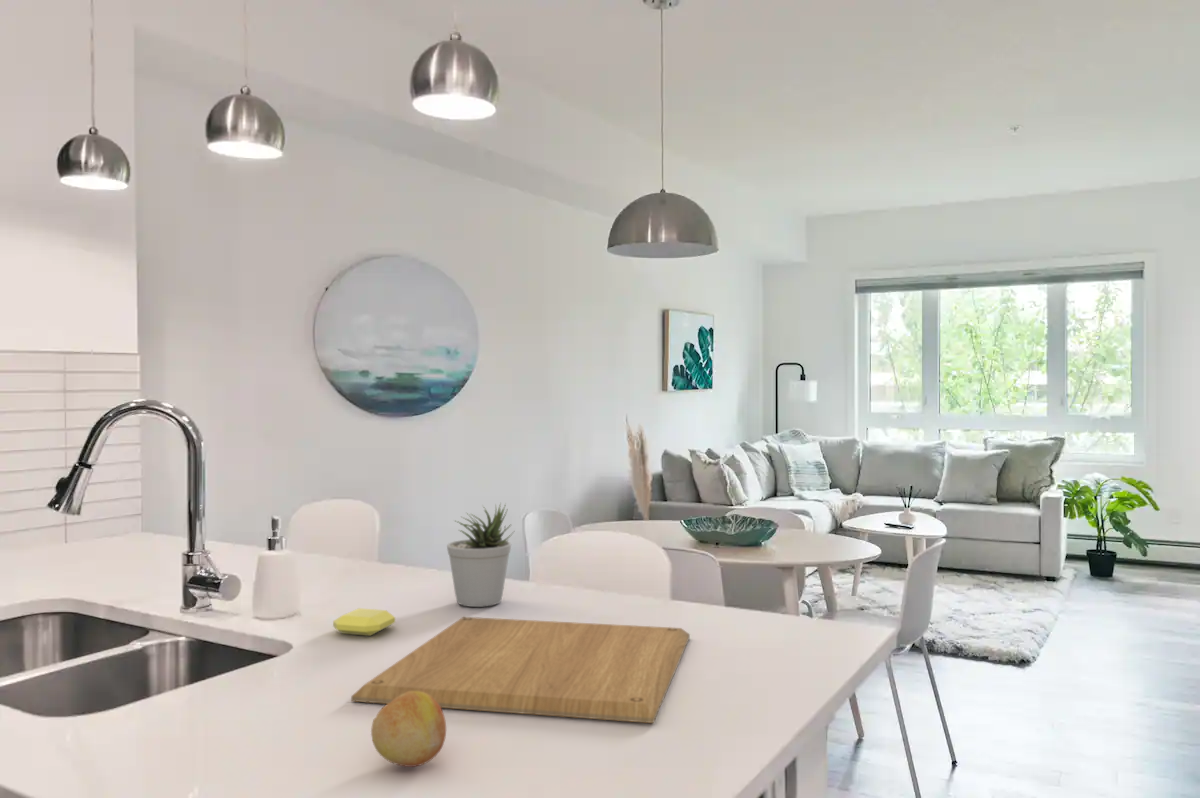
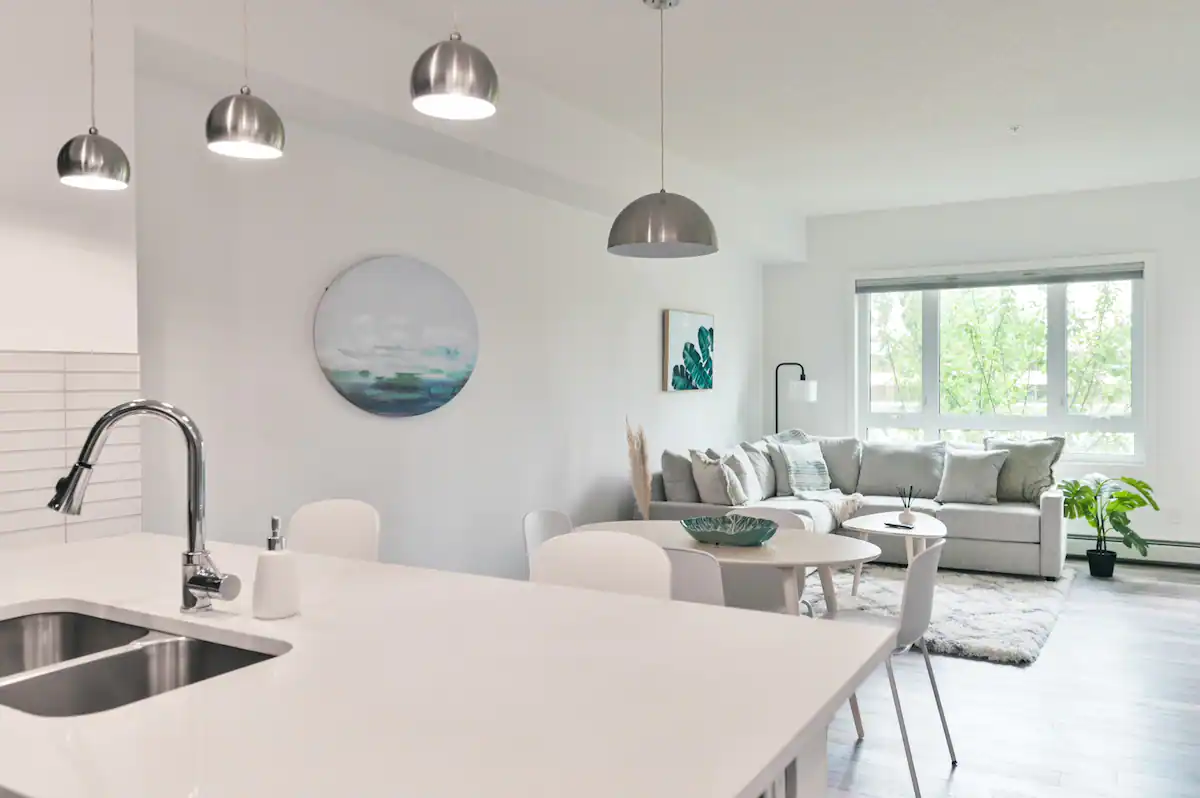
- potted plant (480, 552)
- chopping board (539, 659)
- soap bar (364, 621)
- fruit (409, 729)
